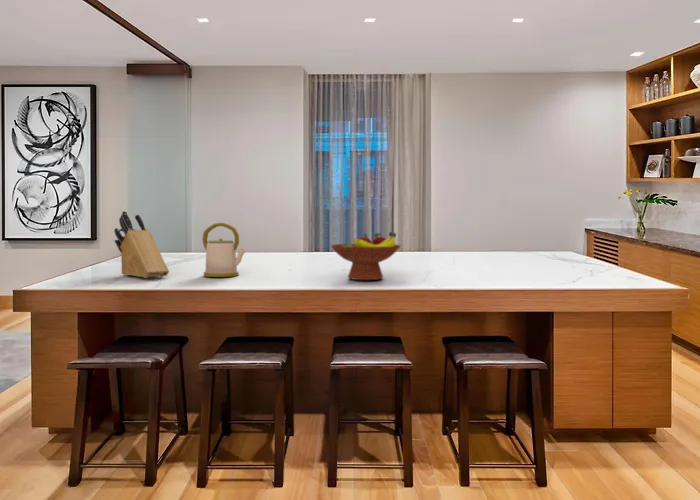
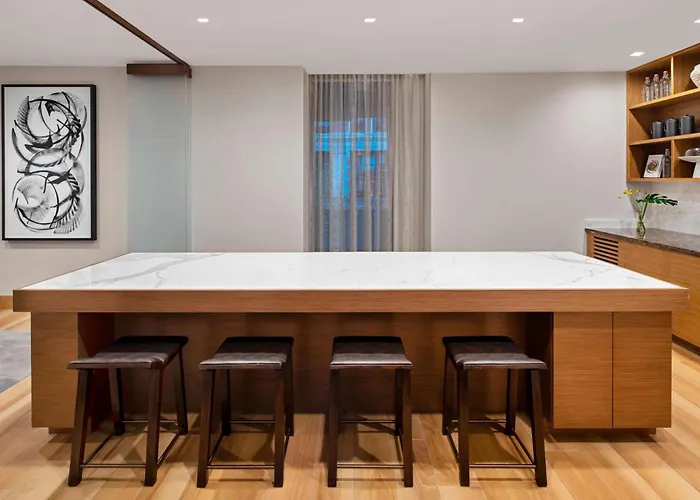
- kettle (224, 249)
- knife block (139, 243)
- fruit bowl (365, 255)
